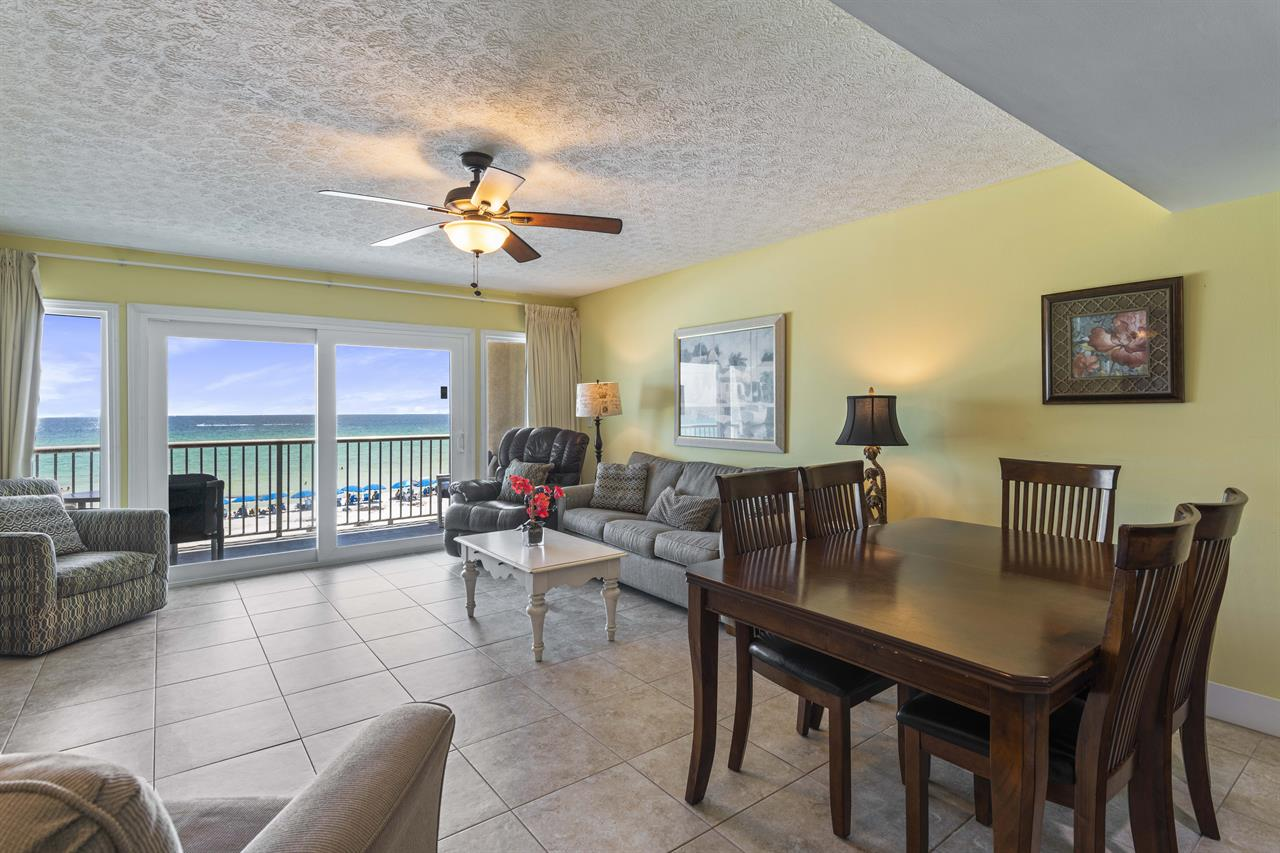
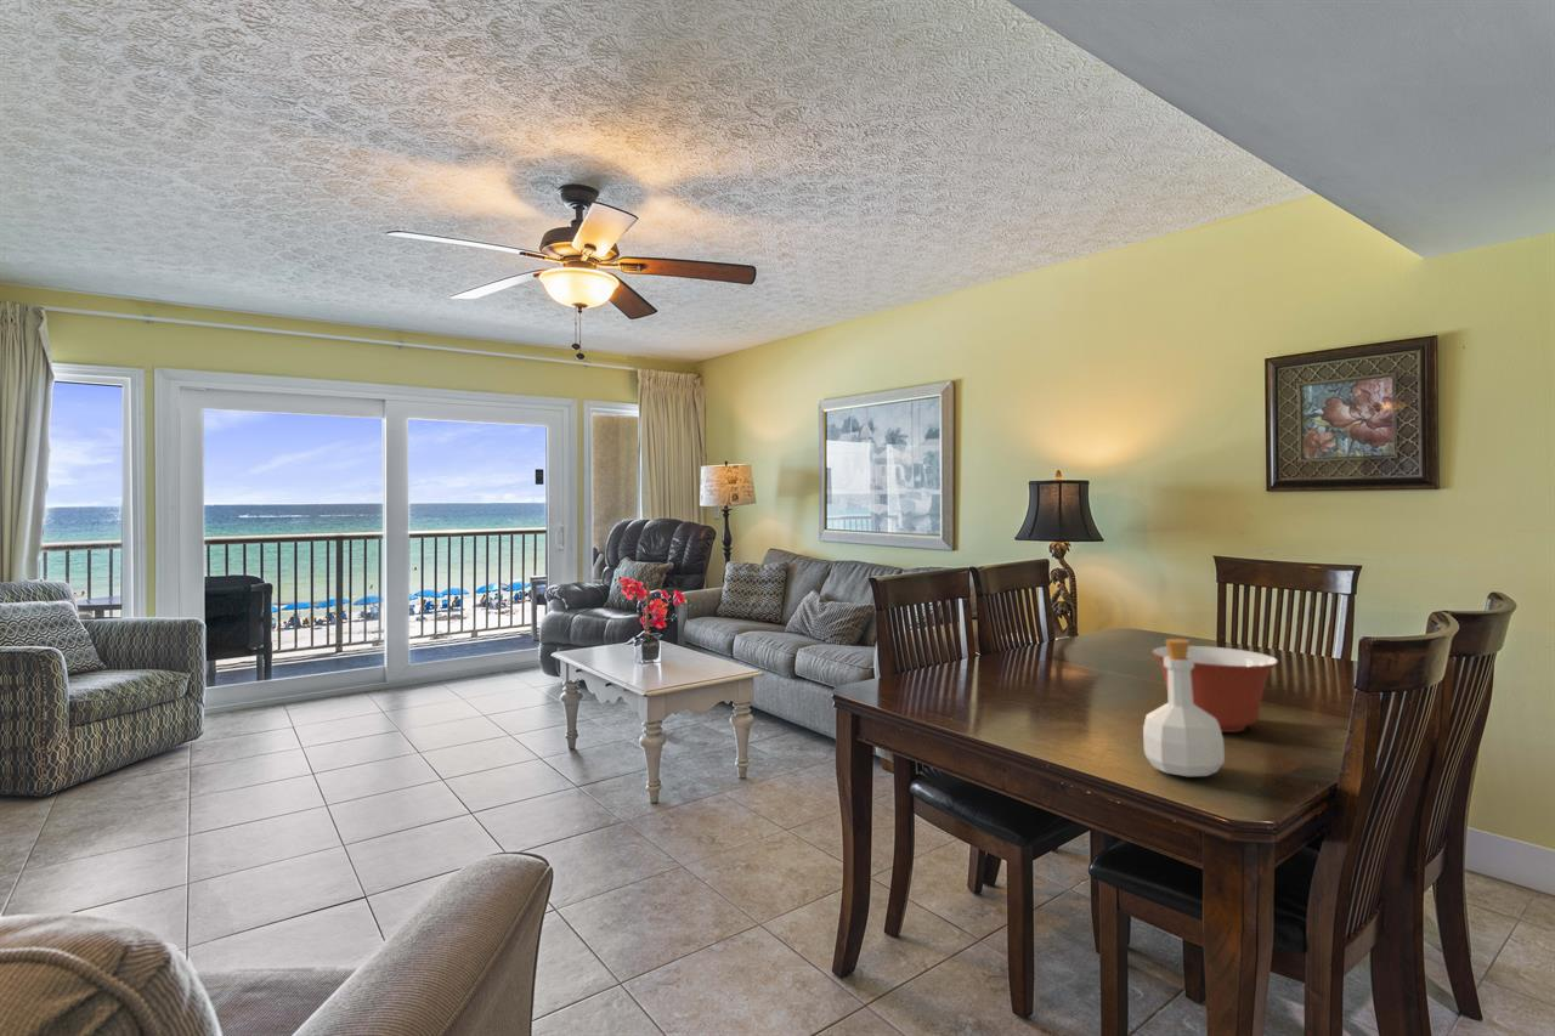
+ mixing bowl (1212, 689)
+ bottle (1182, 706)
